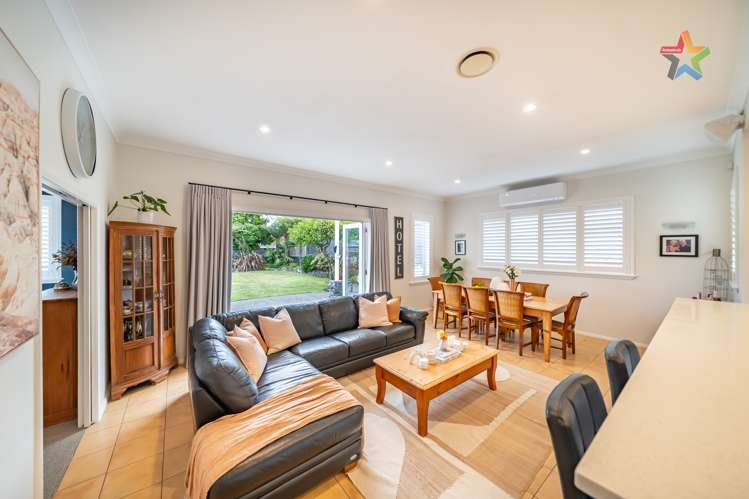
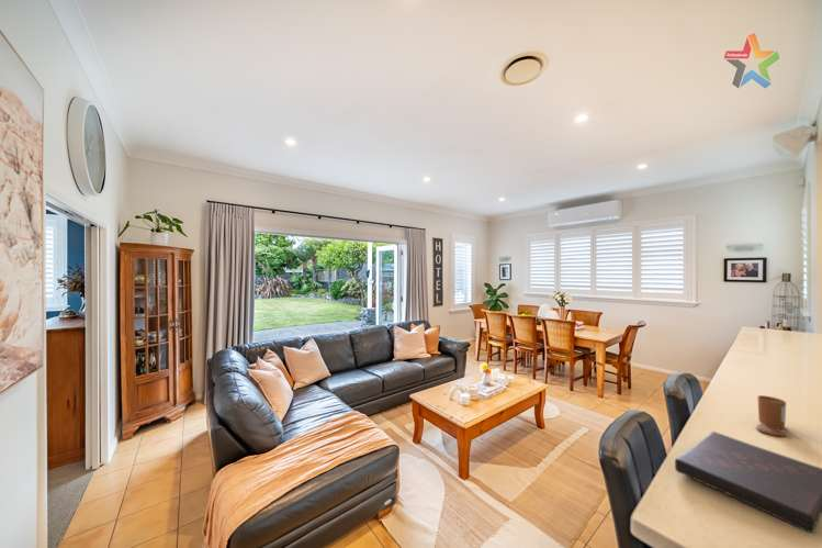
+ book (751, 471)
+ candle (770, 414)
